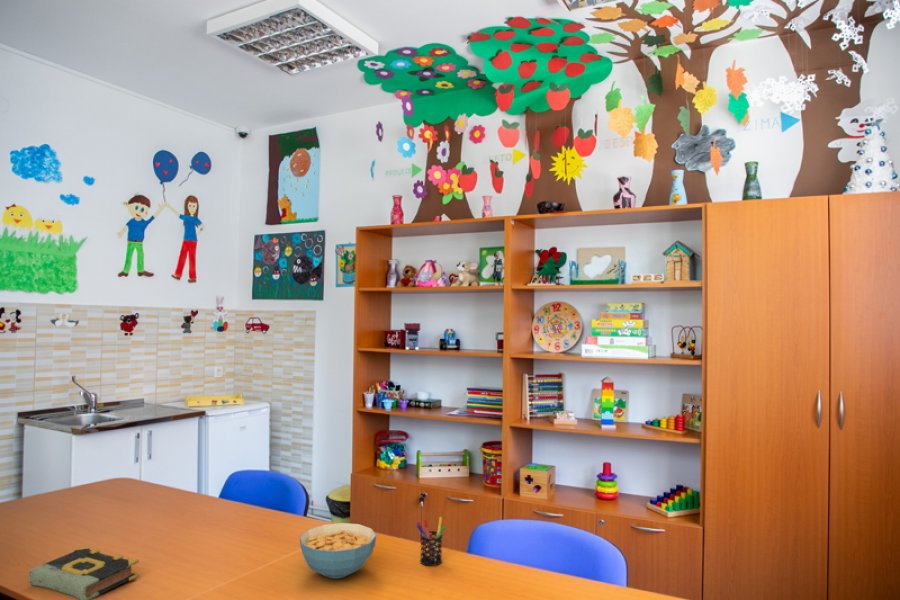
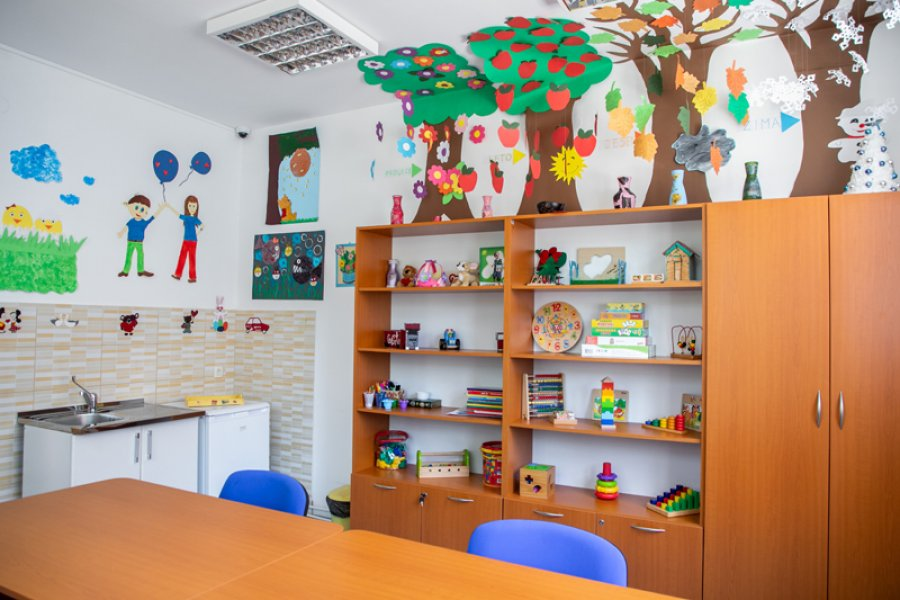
- book (79, 570)
- cereal bowl (337, 554)
- pen holder (432, 539)
